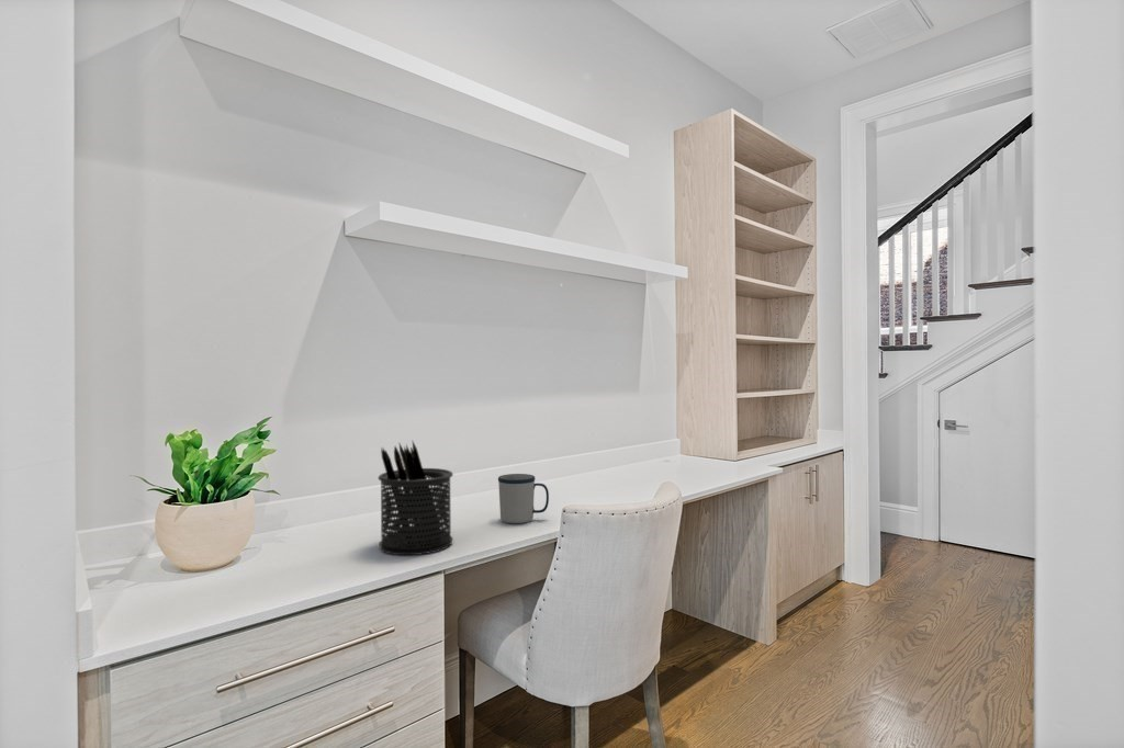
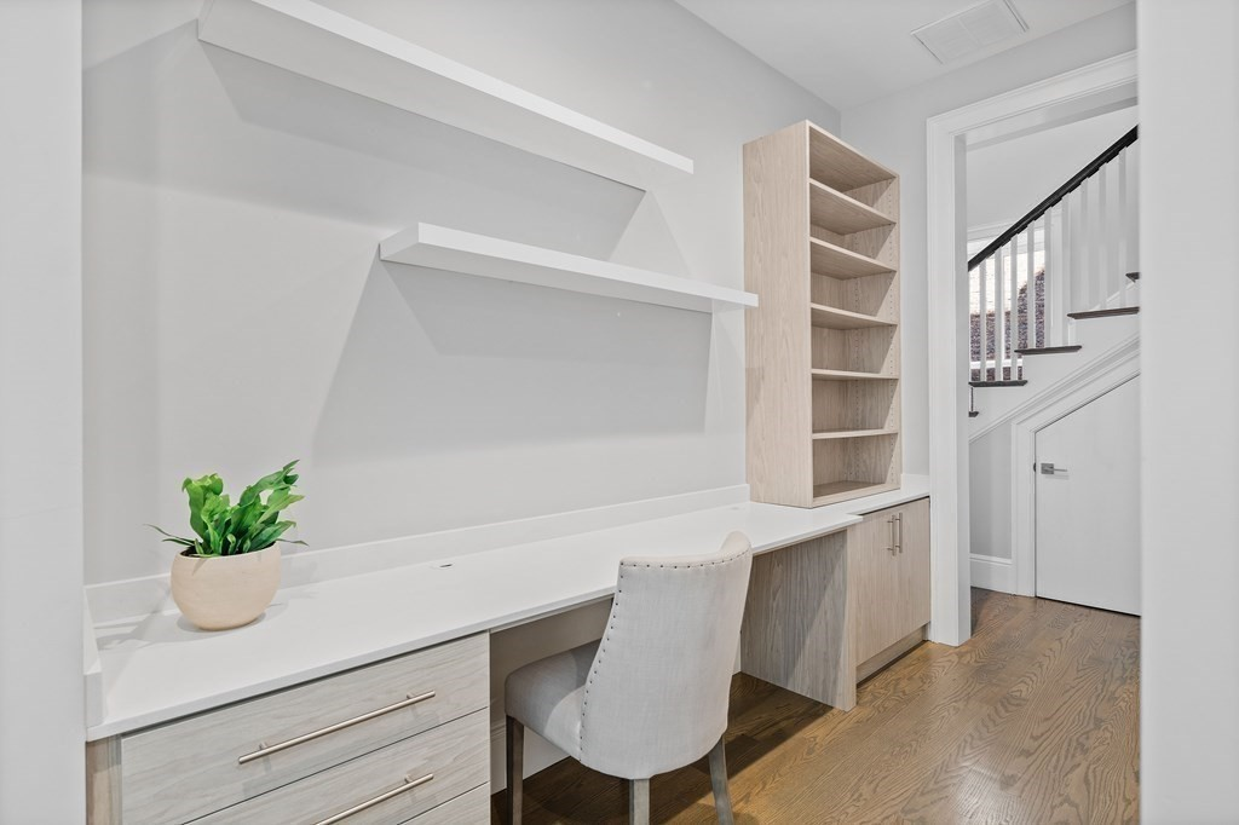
- mug (520, 498)
- pen holder (416, 491)
